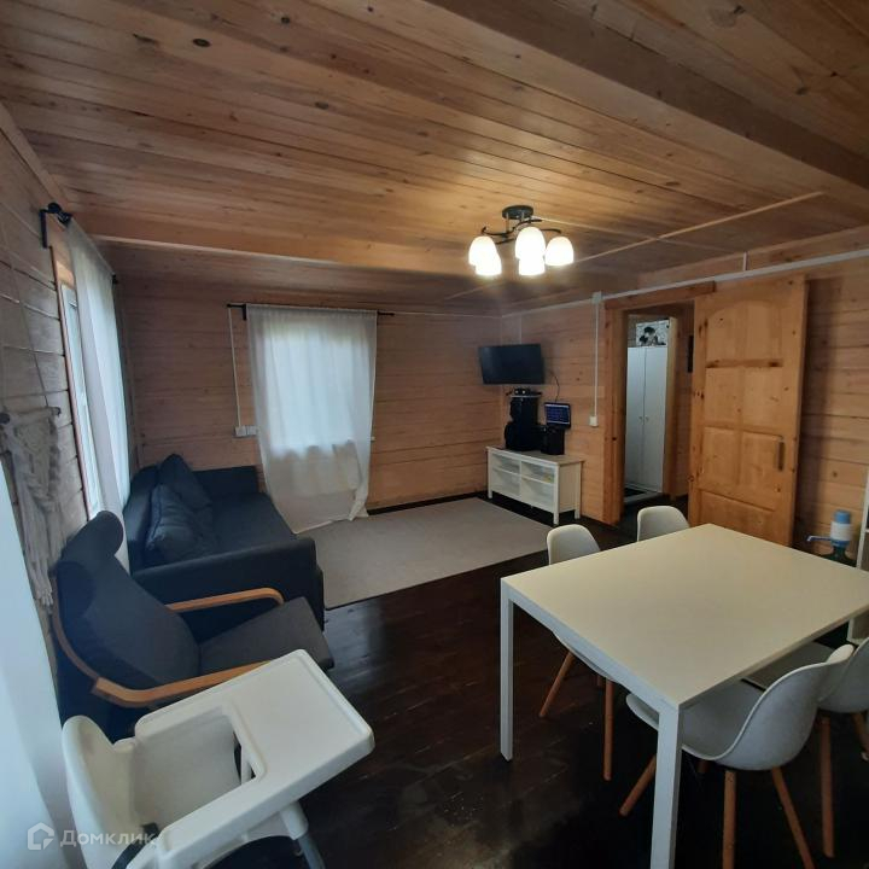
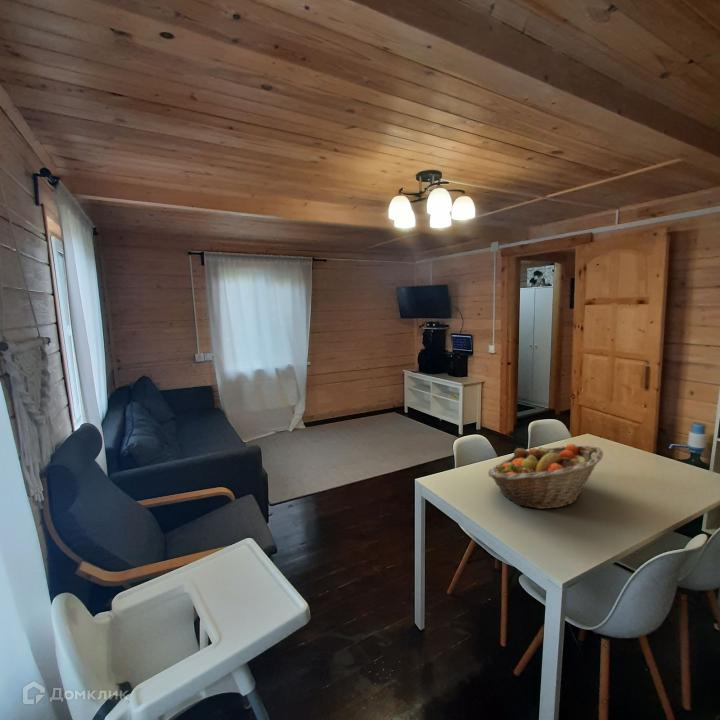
+ fruit basket (544, 469)
